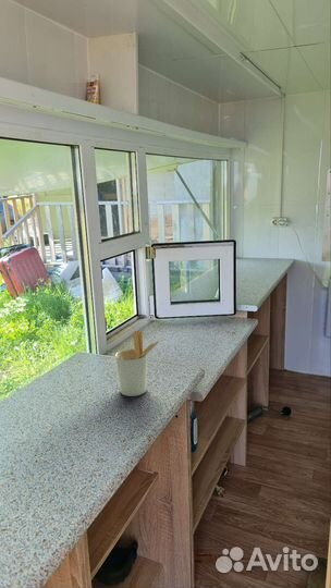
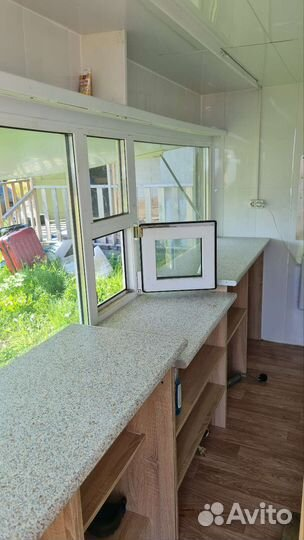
- utensil holder (139, 364)
